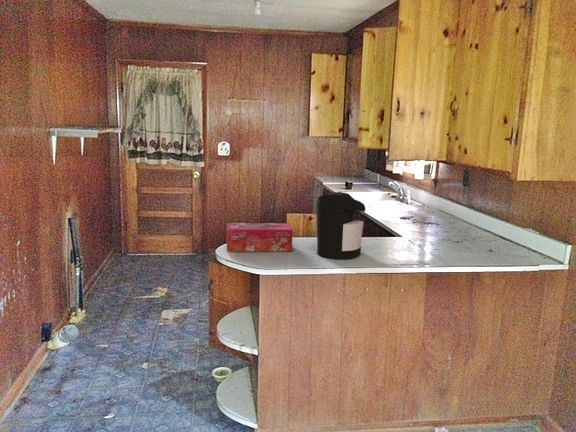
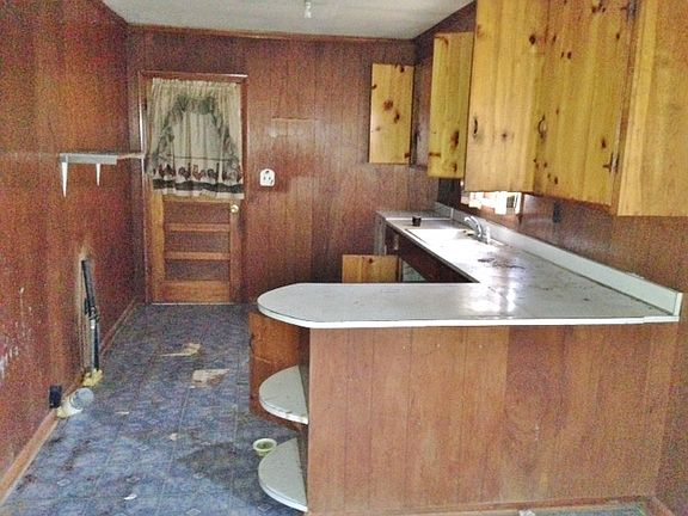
- coffee maker (340, 222)
- tissue box (258, 236)
